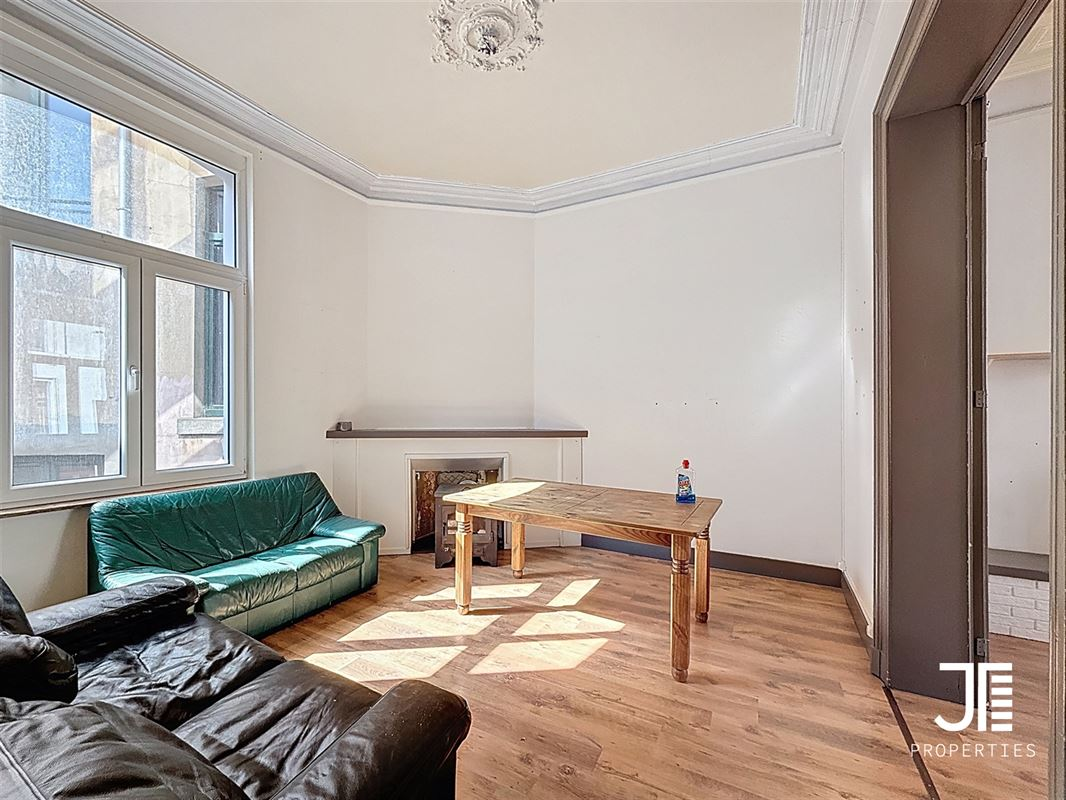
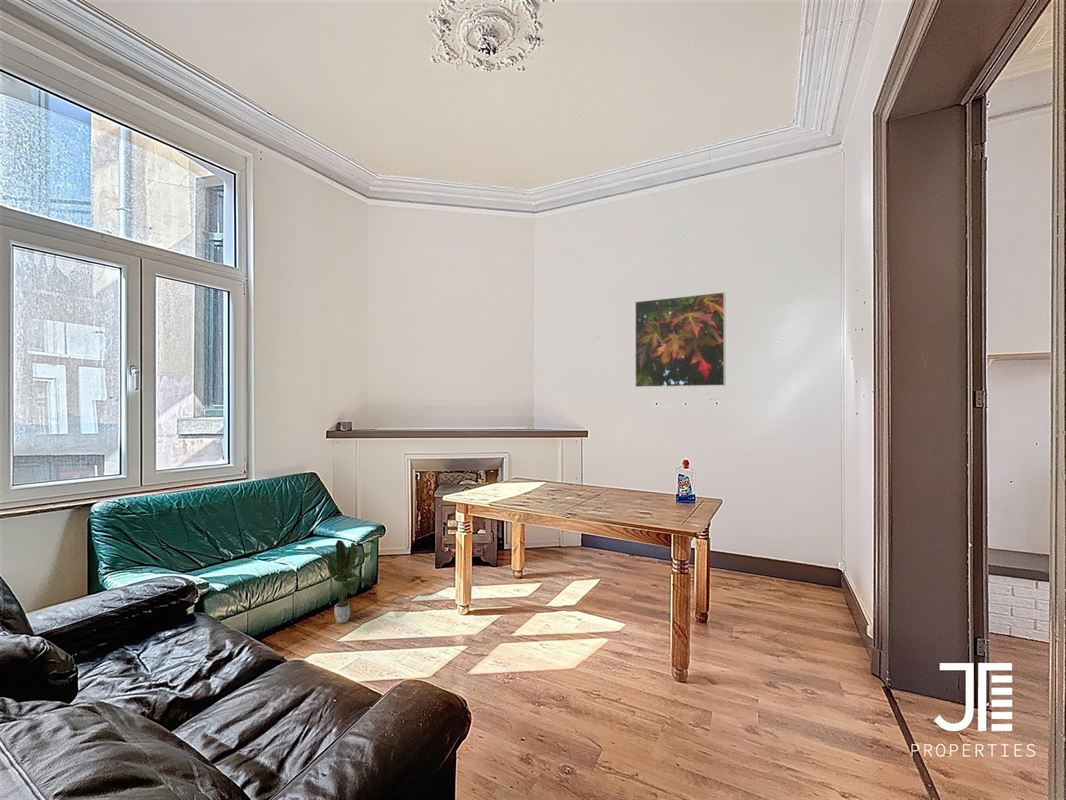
+ potted plant (347, 581)
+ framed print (678, 341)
